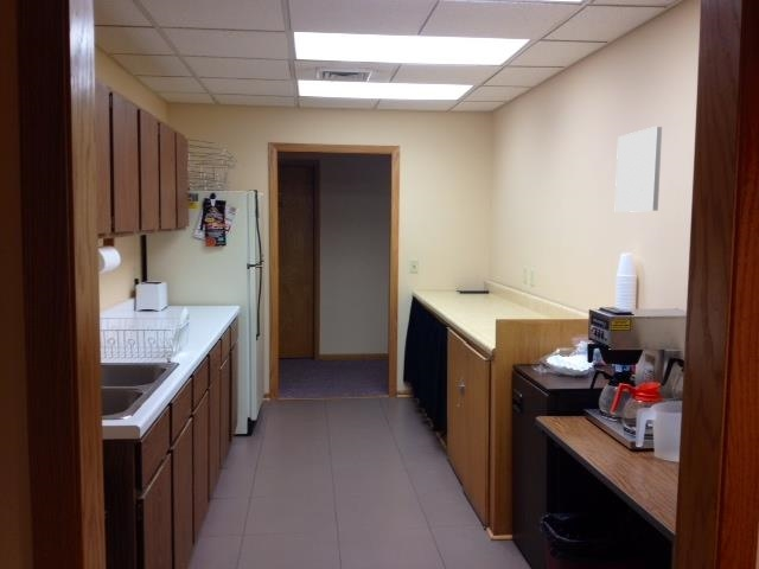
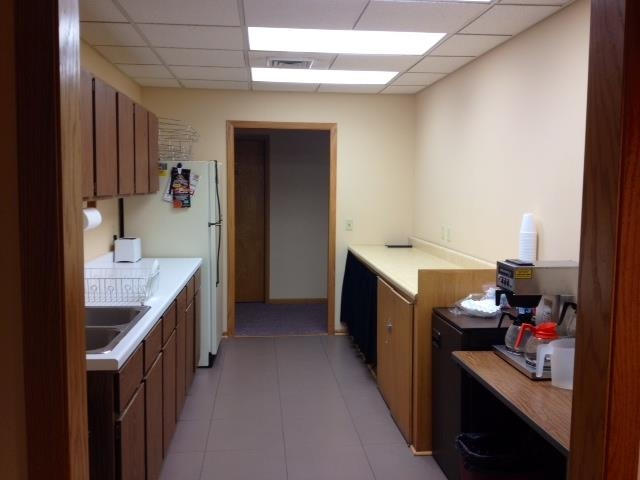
- wall art (637, 172)
